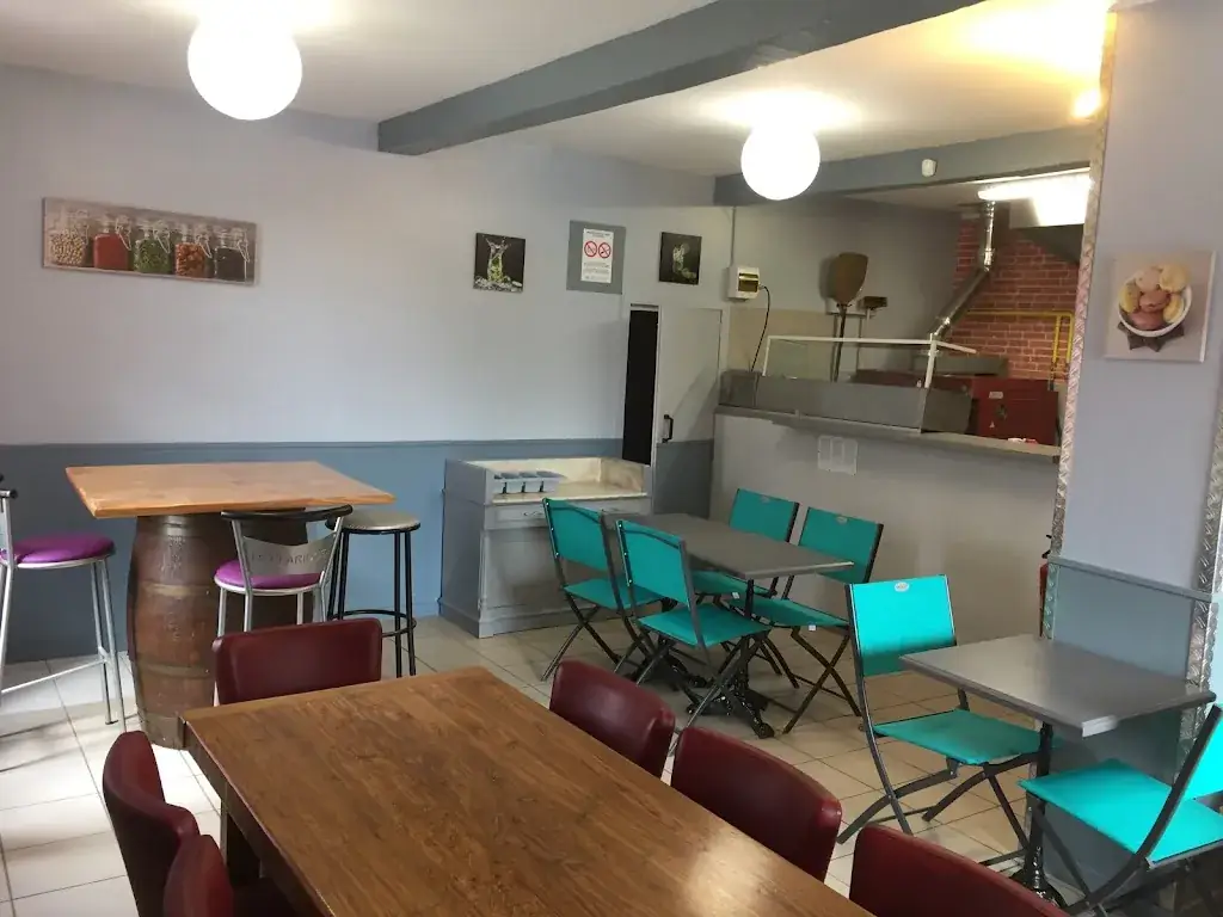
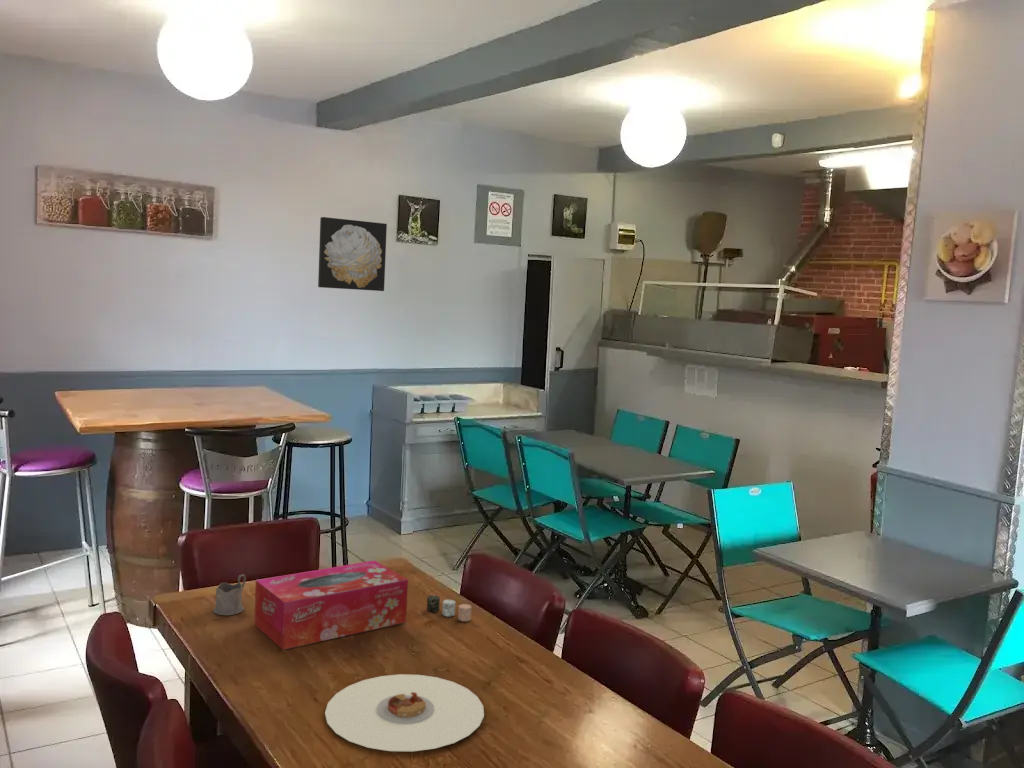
+ tissue box (332, 601)
+ tea glass holder (231, 589)
+ plate (405, 704)
+ candle (448, 608)
+ wall art (352, 255)
